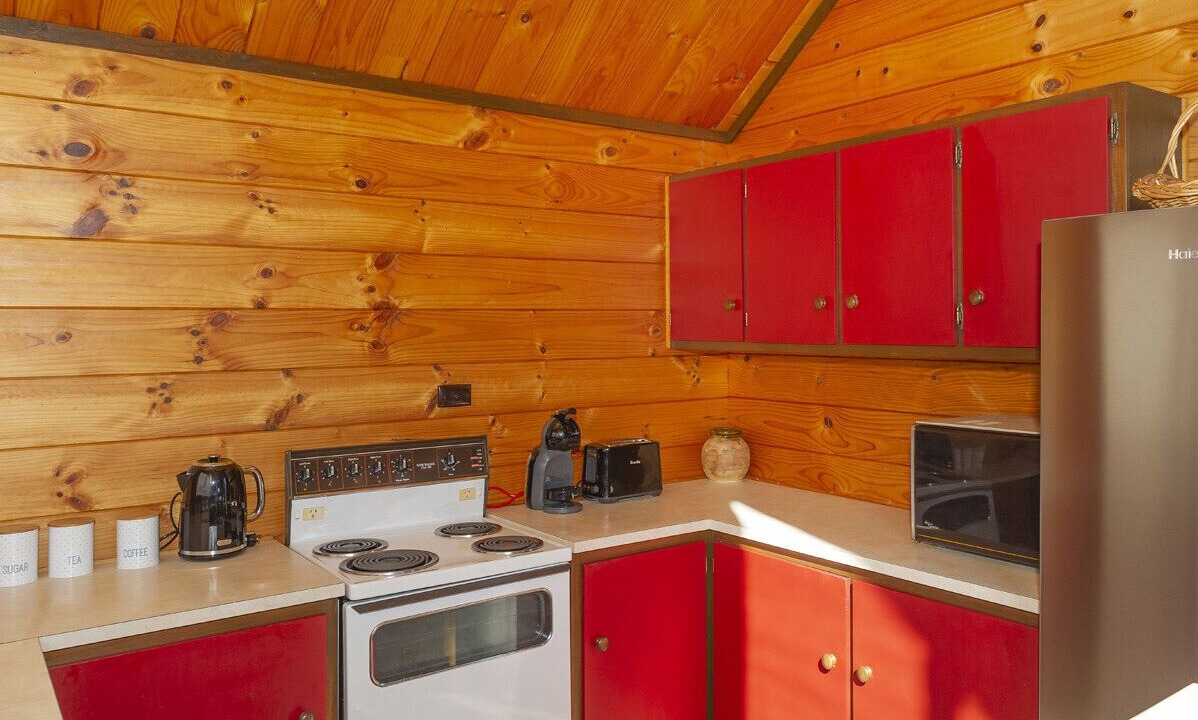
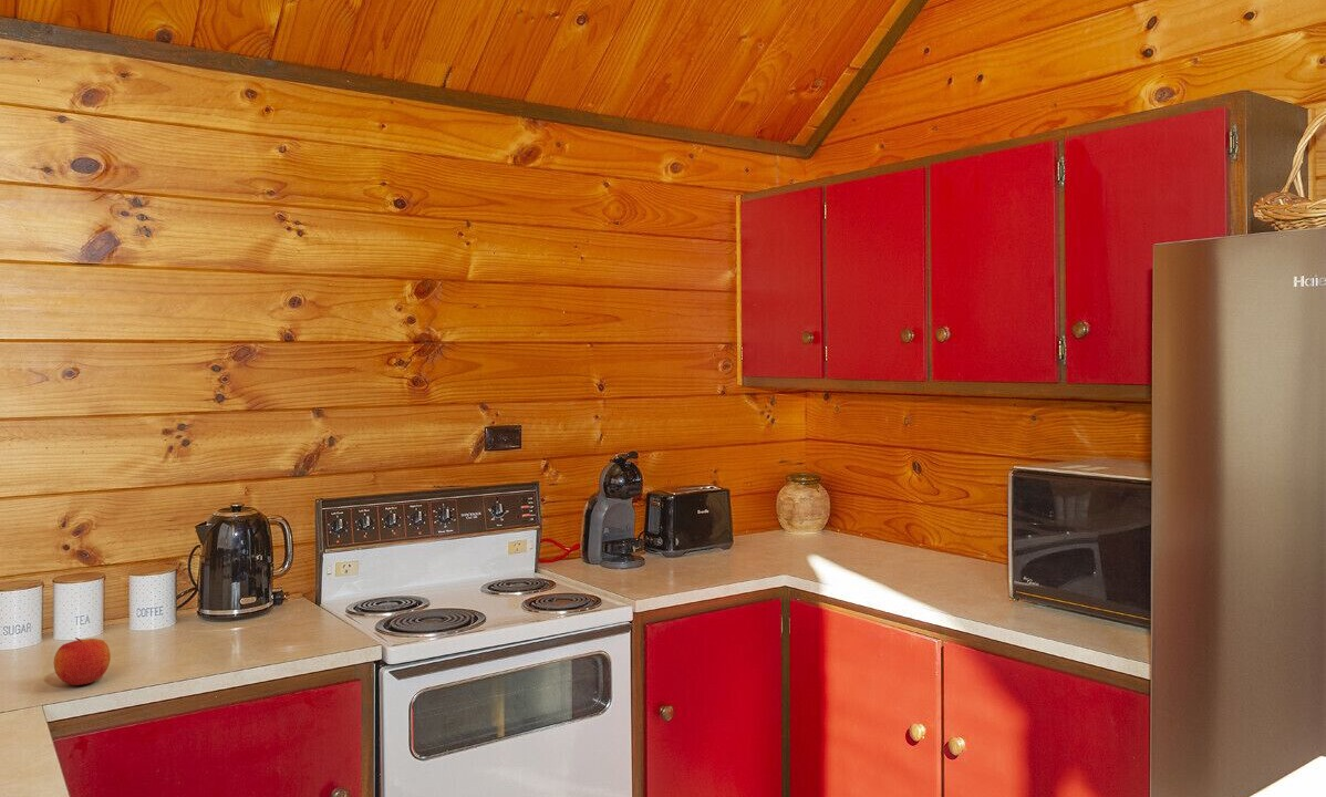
+ apple (82, 660)
